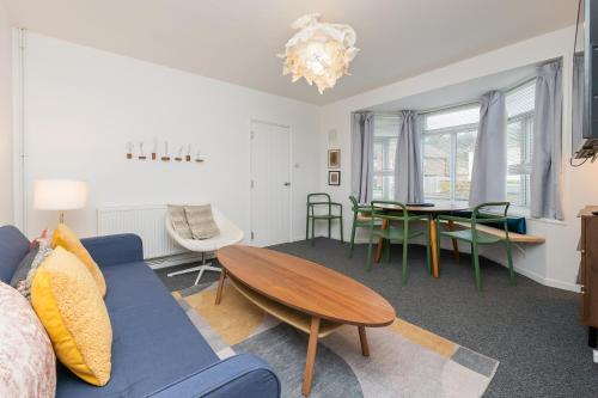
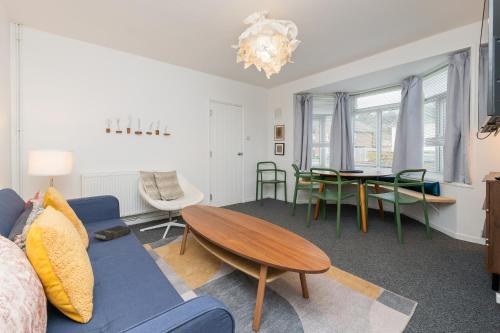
+ hardback book (113, 232)
